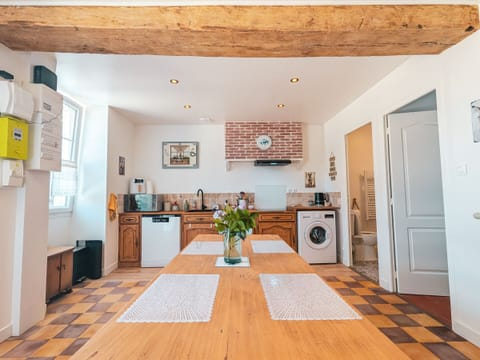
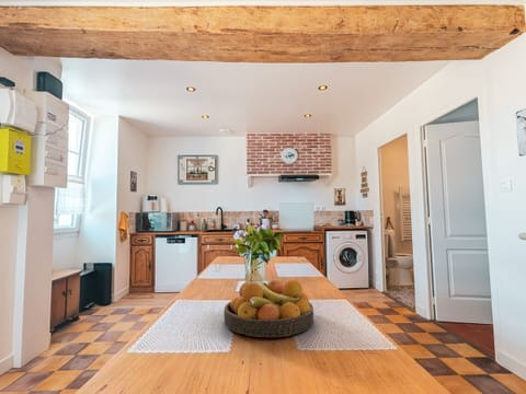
+ fruit bowl (268, 299)
